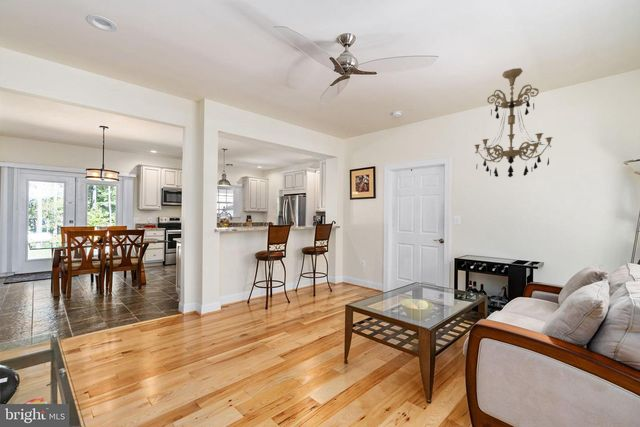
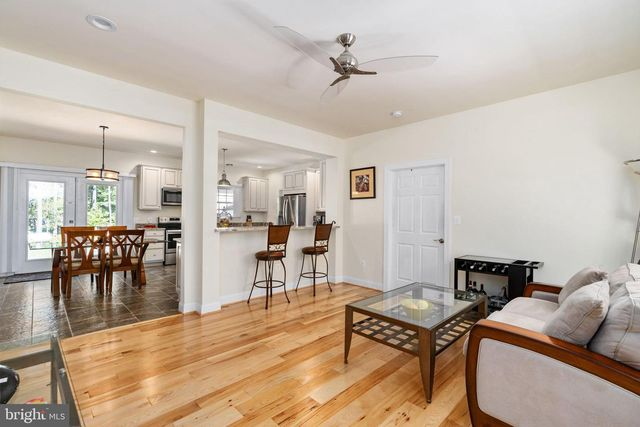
- chandelier (511, 125)
